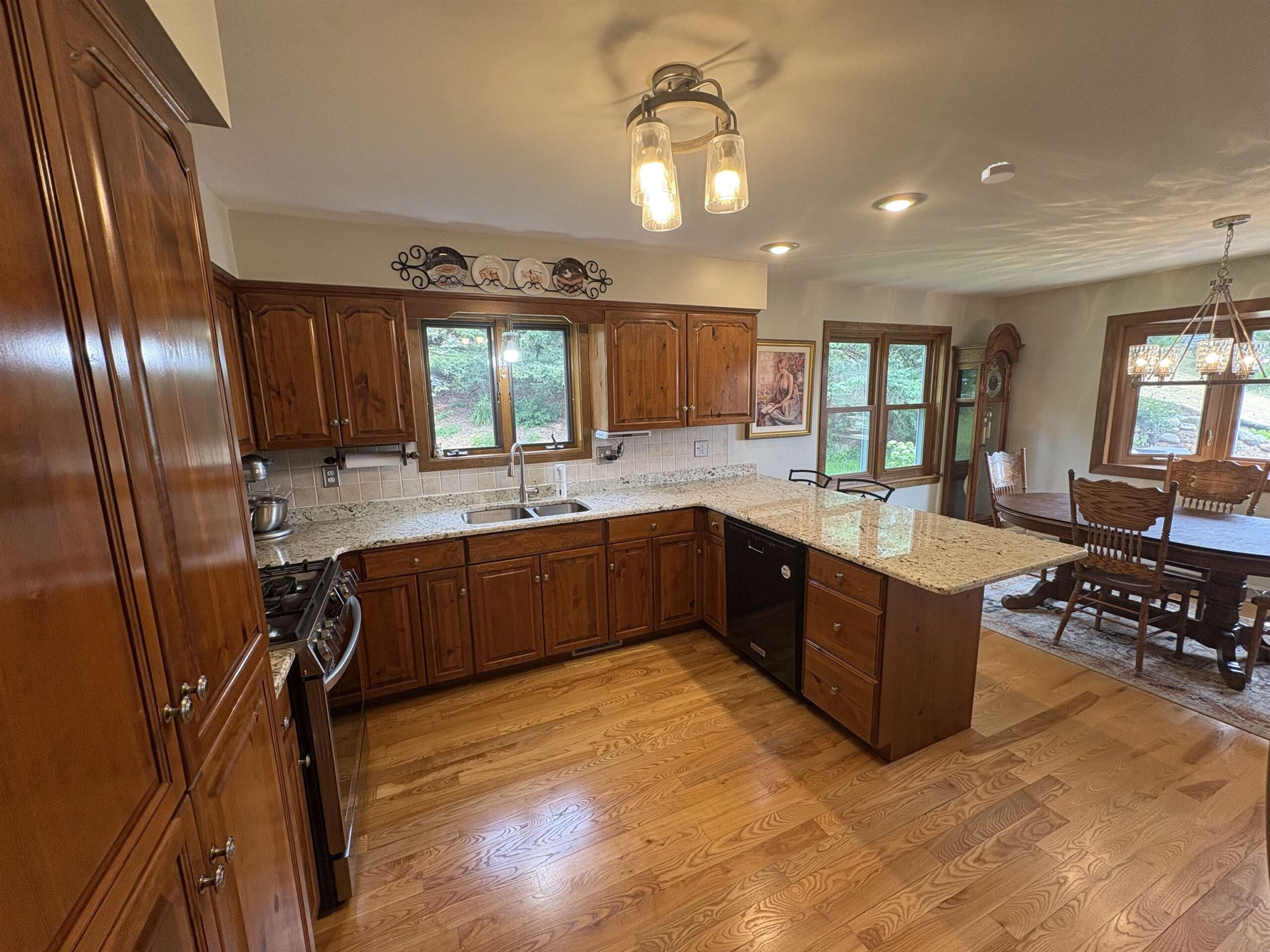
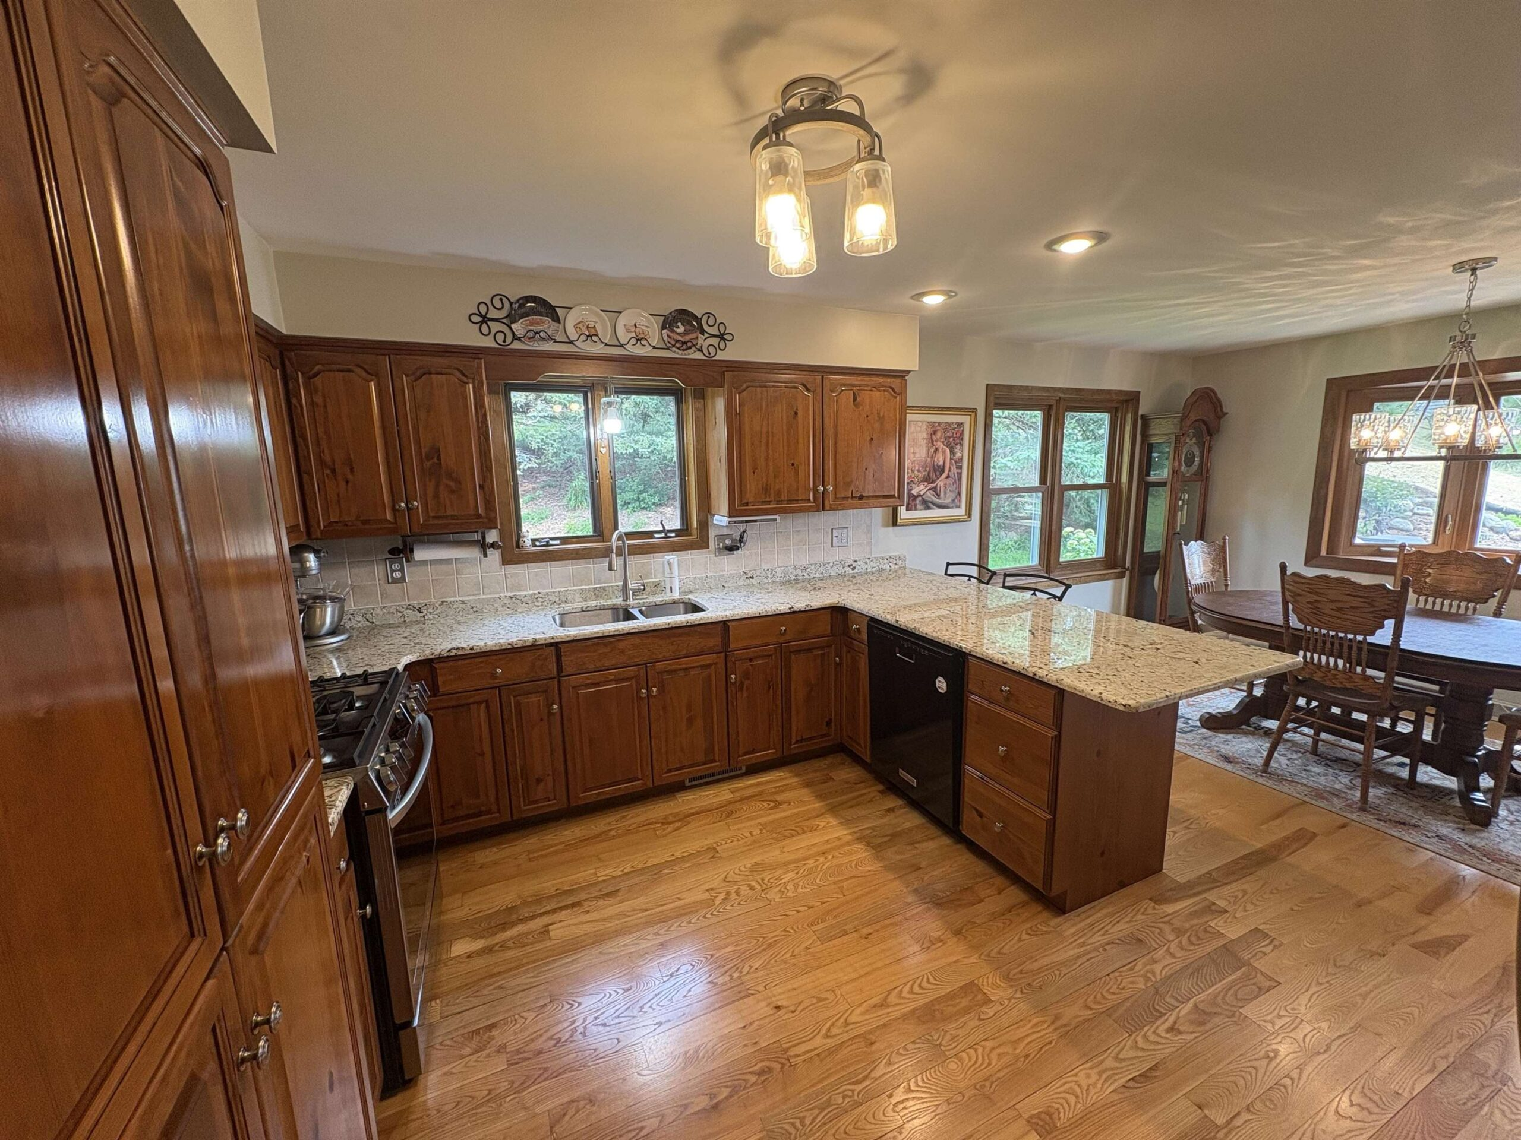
- smoke detector (998, 171)
